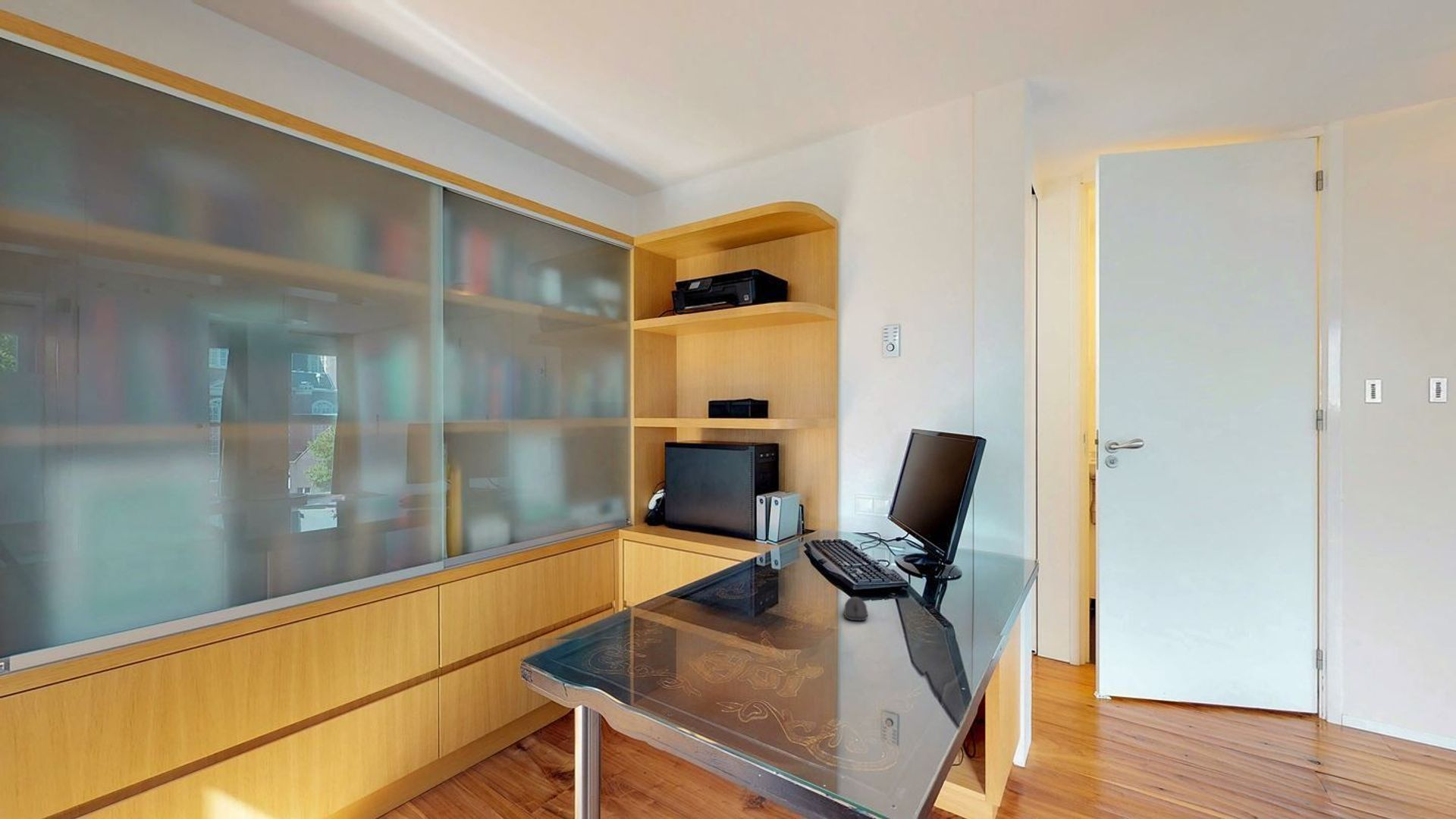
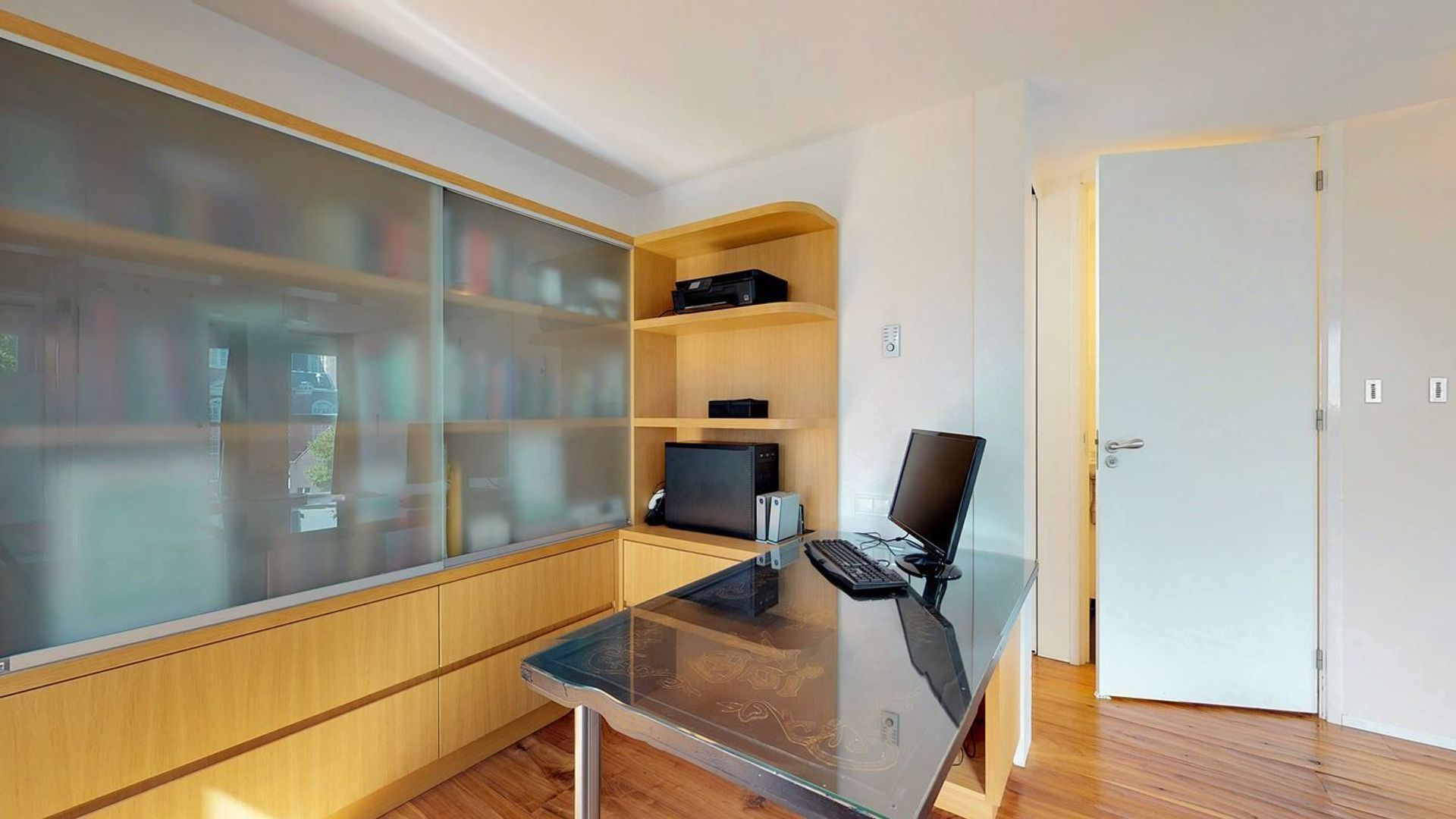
- computer mouse (855, 607)
